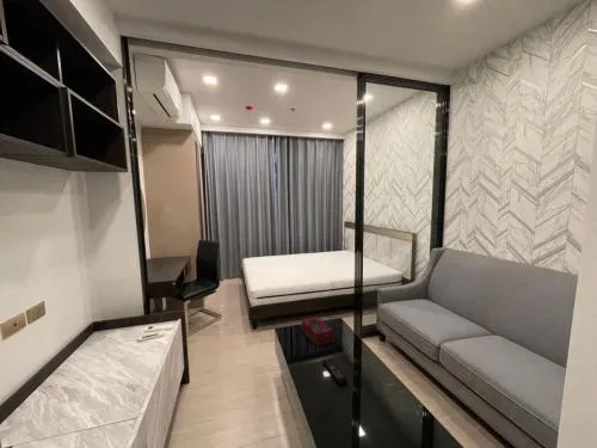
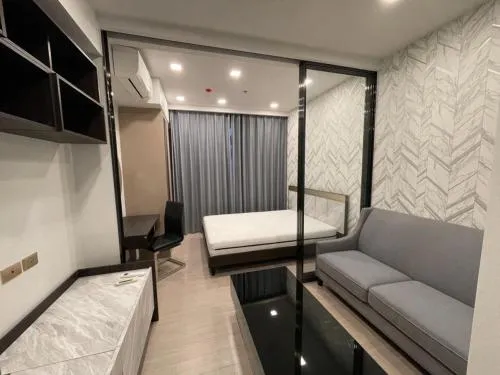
- remote control (334, 372)
- tissue box (316, 330)
